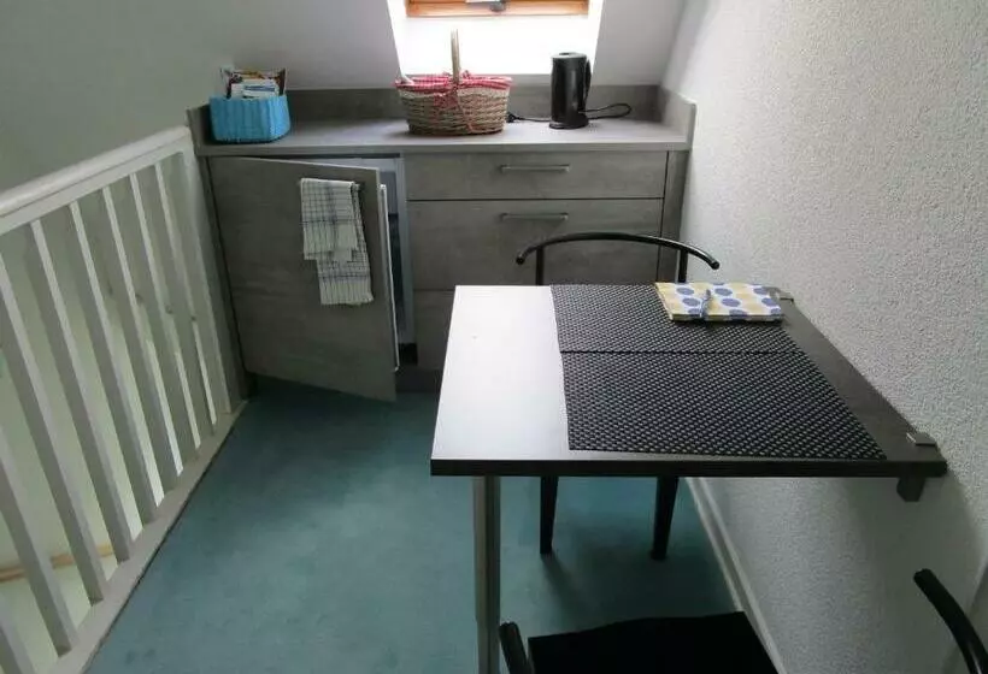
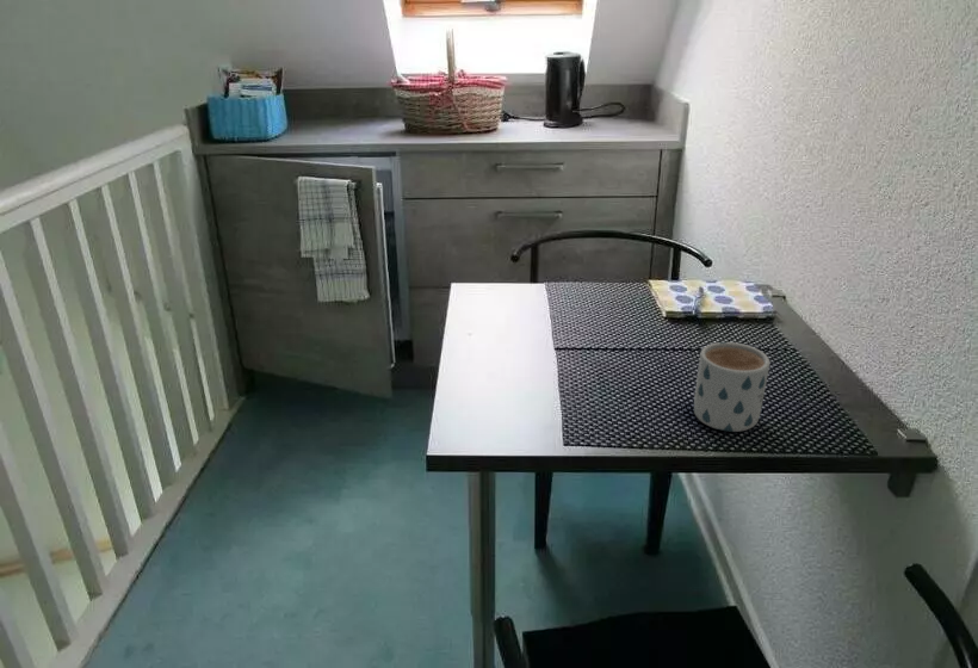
+ mug (730, 381)
